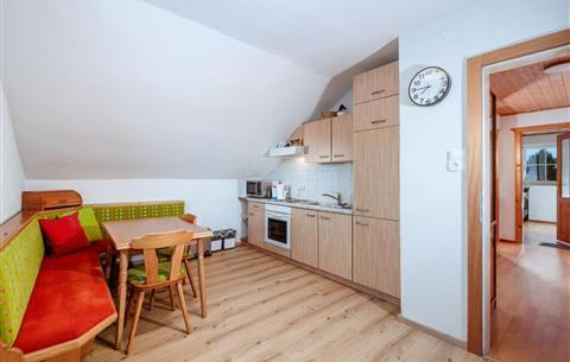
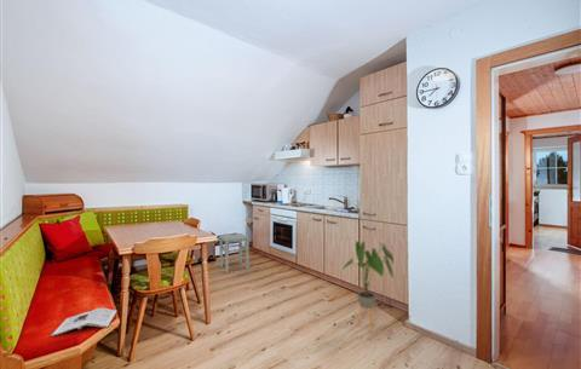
+ stool (234, 250)
+ house plant (368, 284)
+ magazine (86, 319)
